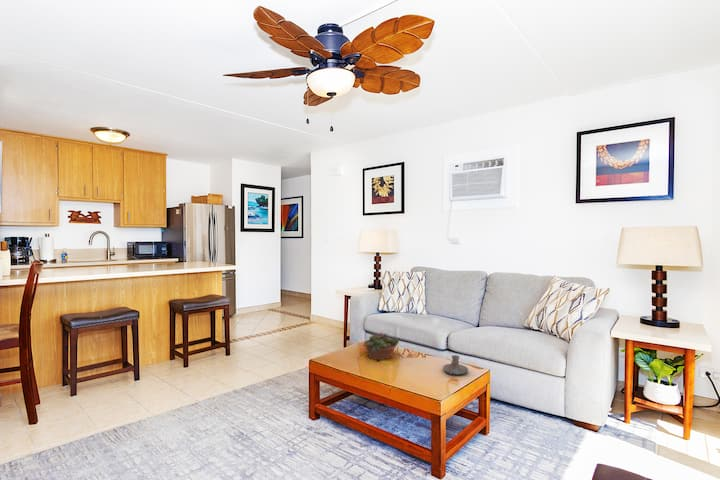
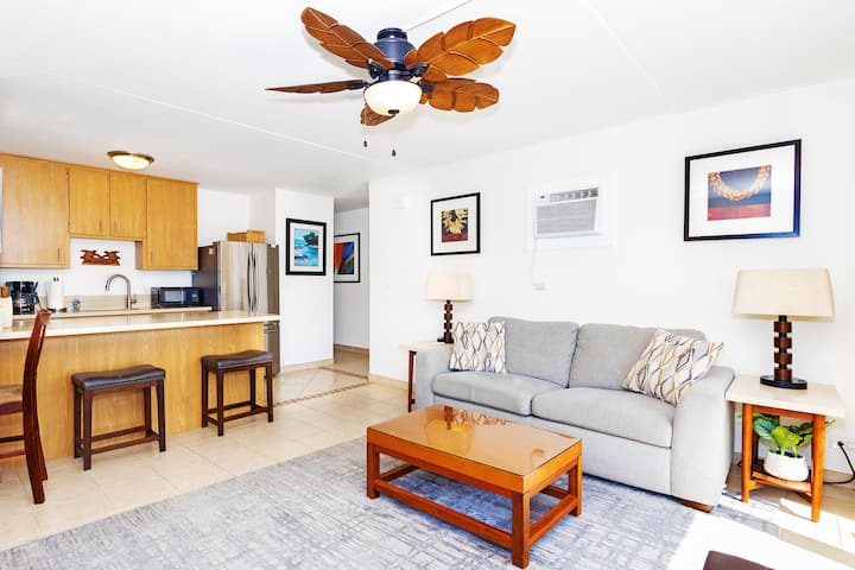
- succulent planter (378, 343)
- candle holder (454, 365)
